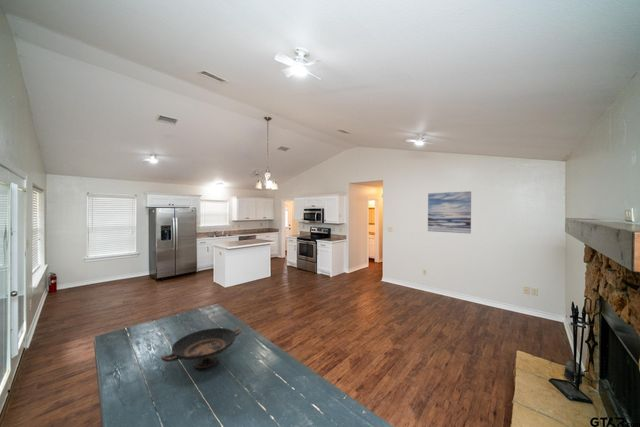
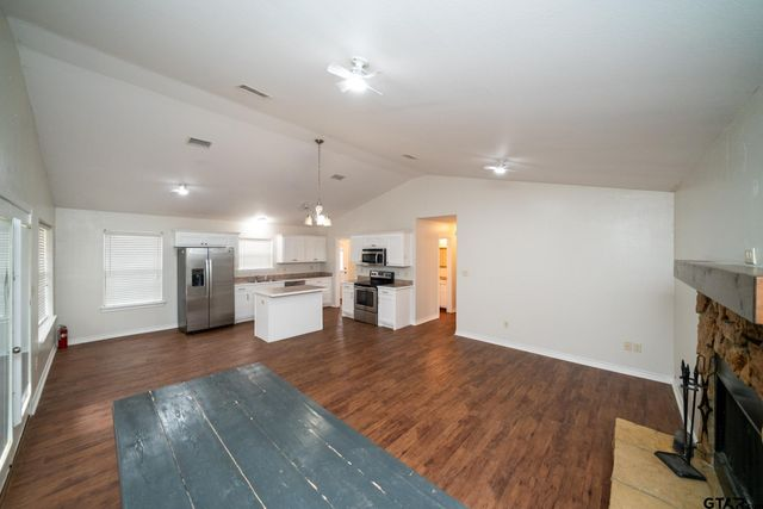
- decorative bowl (205, 350)
- wall art (448, 212)
